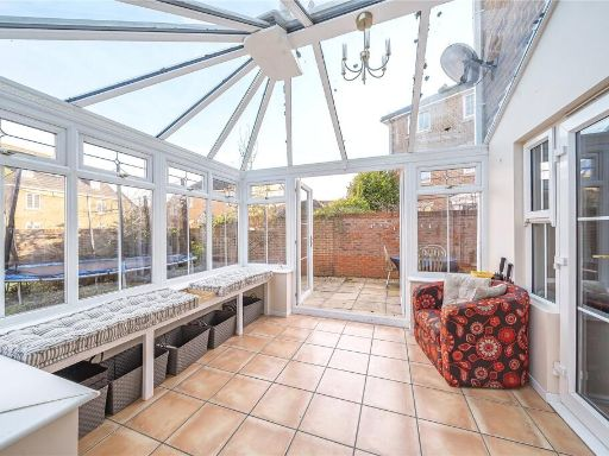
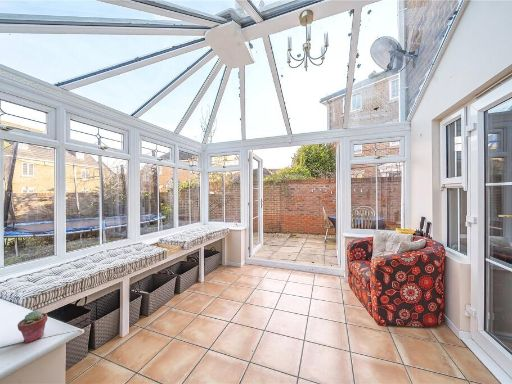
+ potted succulent (33, 324)
